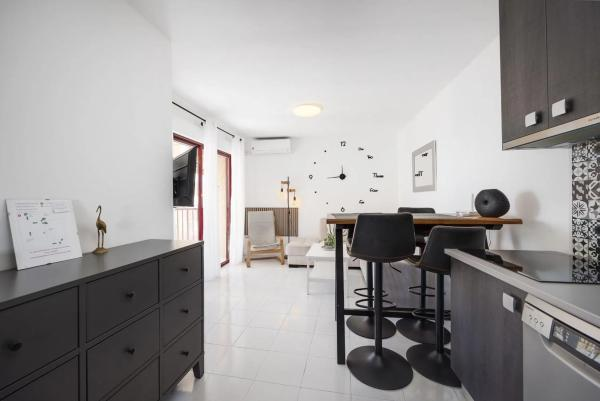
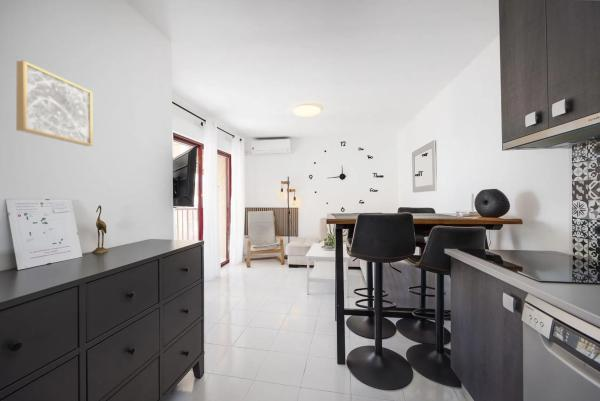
+ wall art (59, 108)
